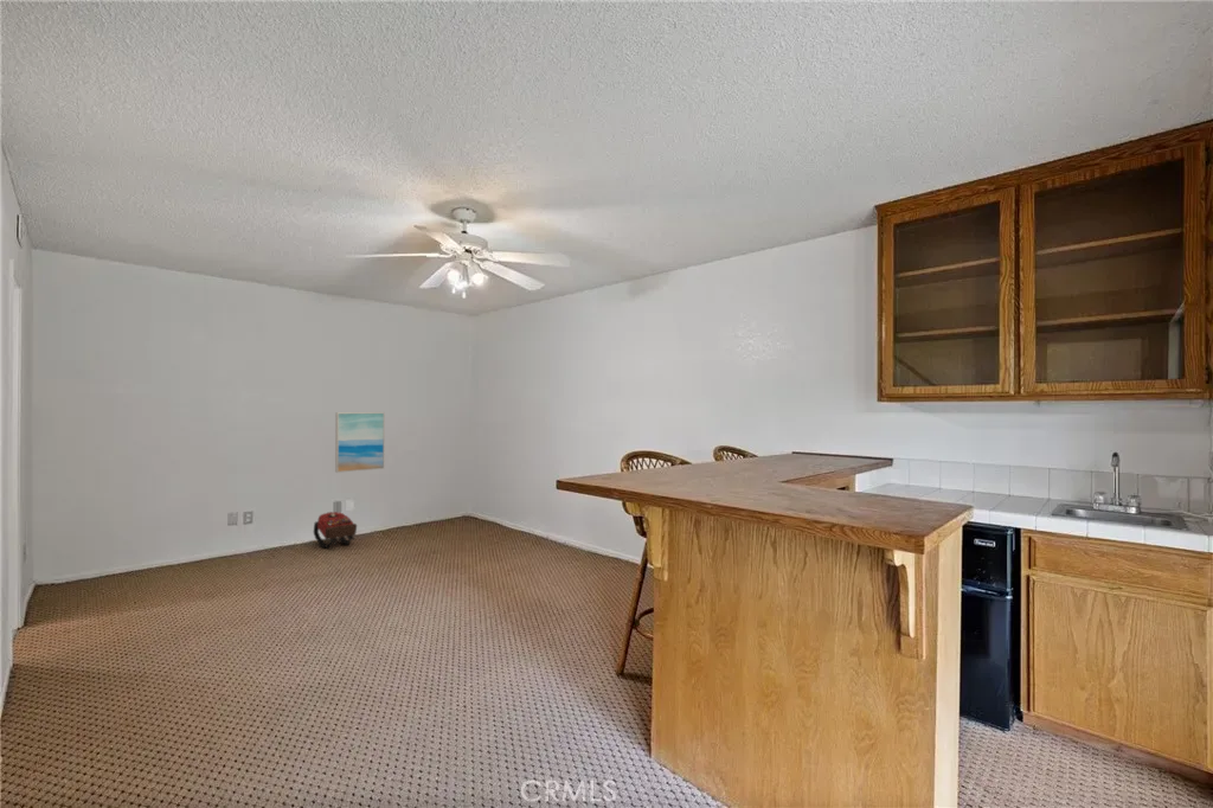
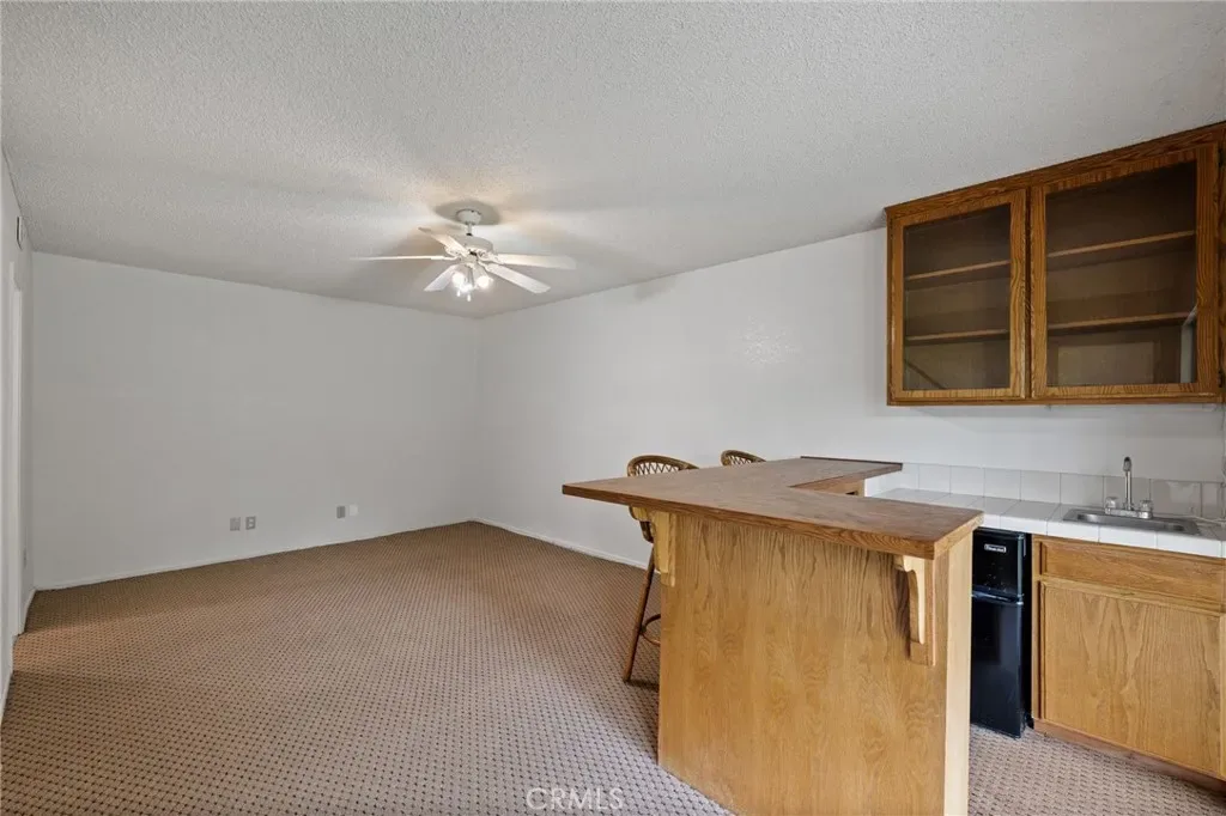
- wall art (360, 441)
- backpack (335, 530)
